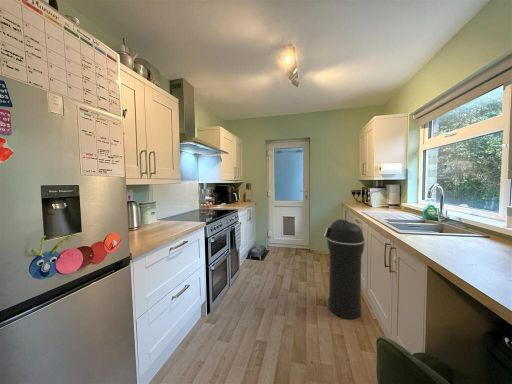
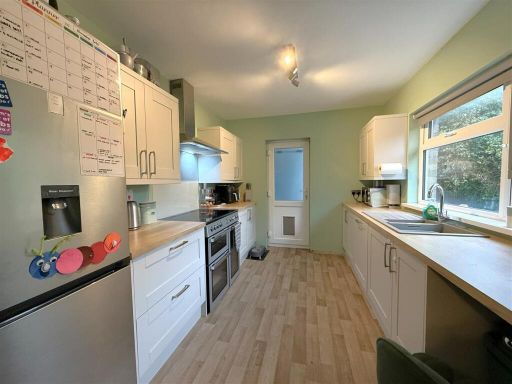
- trash can (343, 264)
